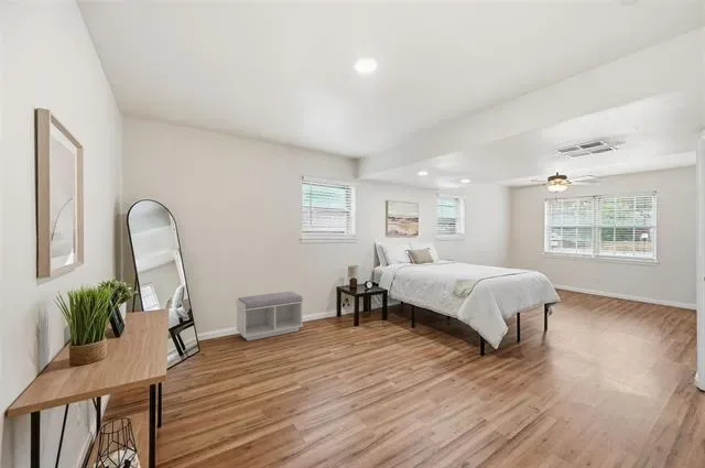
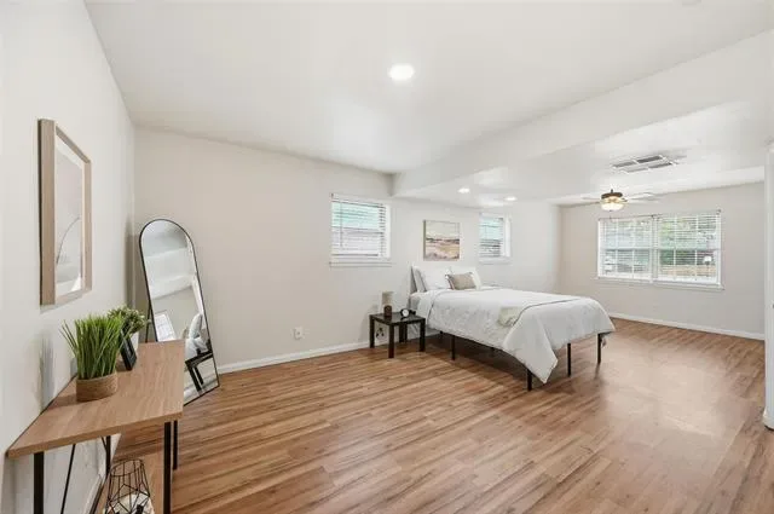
- bench (270, 314)
